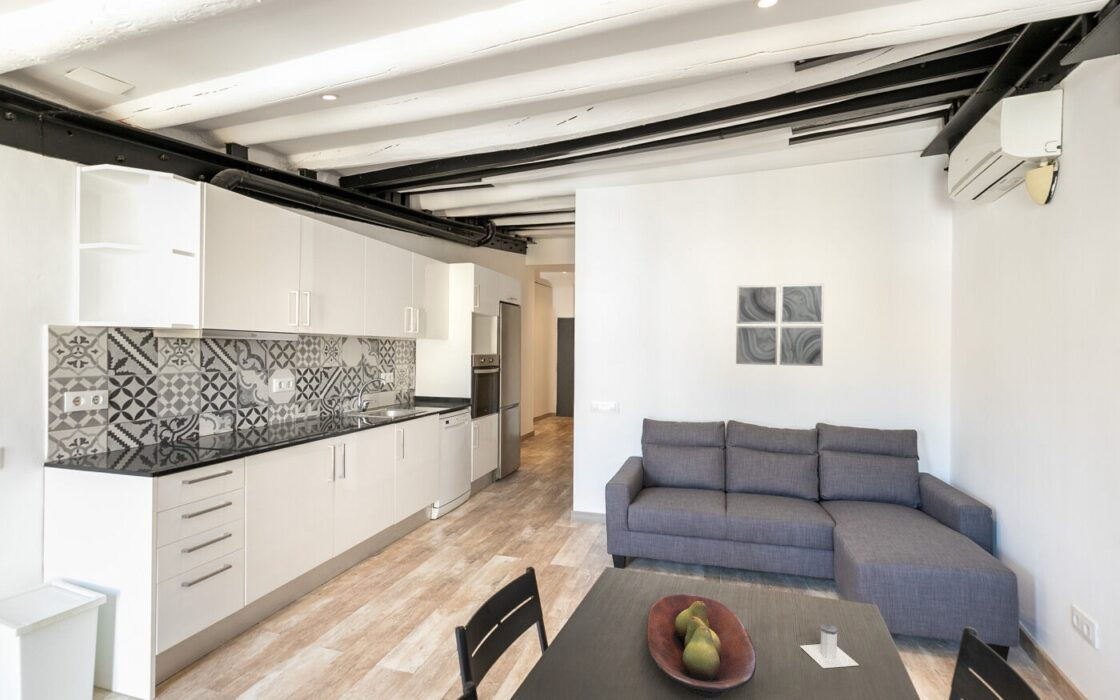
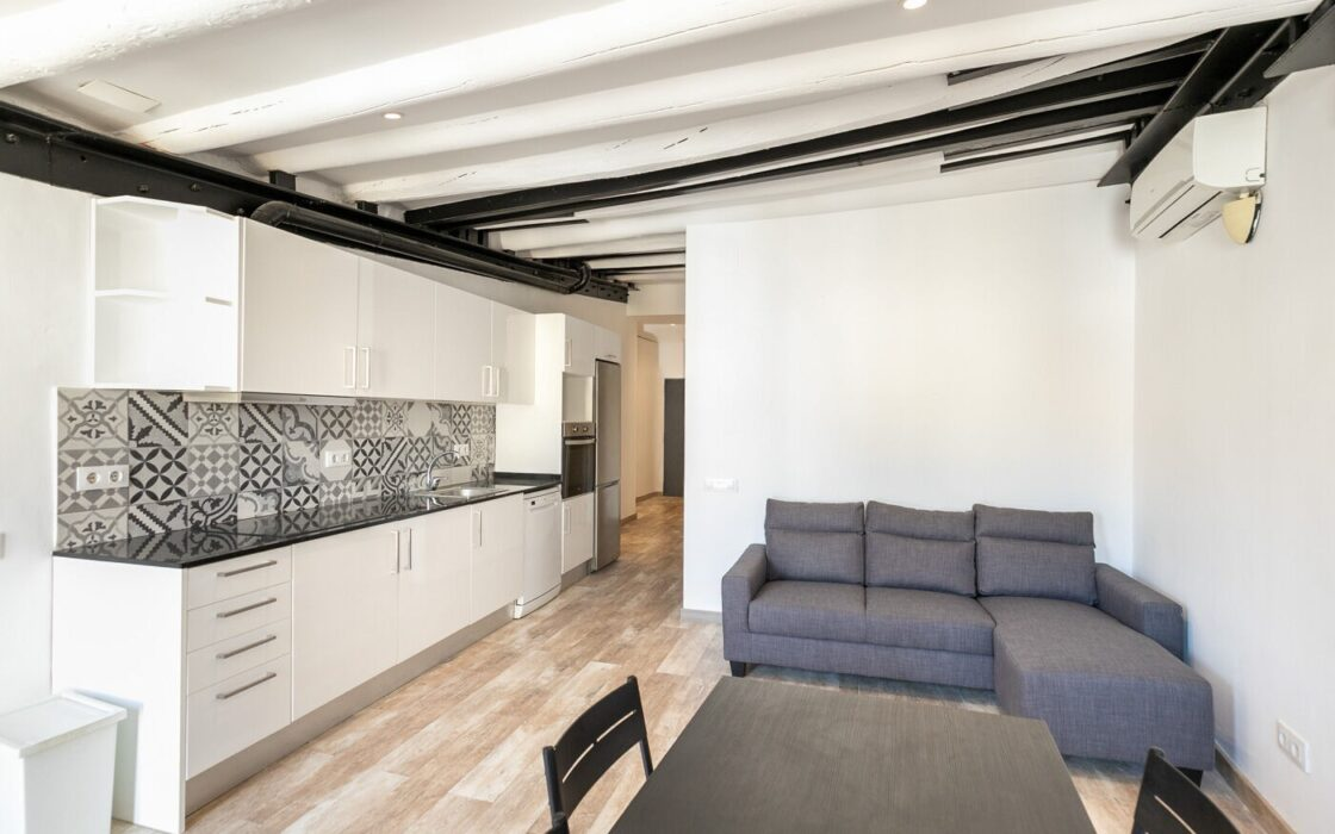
- salt shaker (828, 641)
- fruit bowl (697, 636)
- wall art (777, 326)
